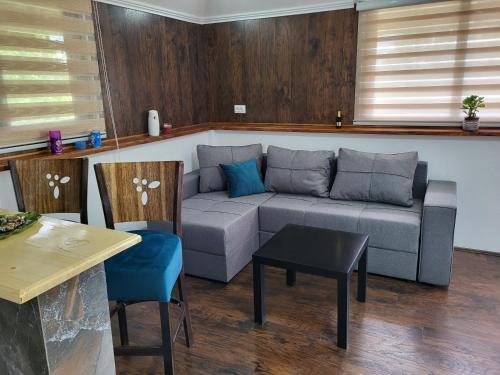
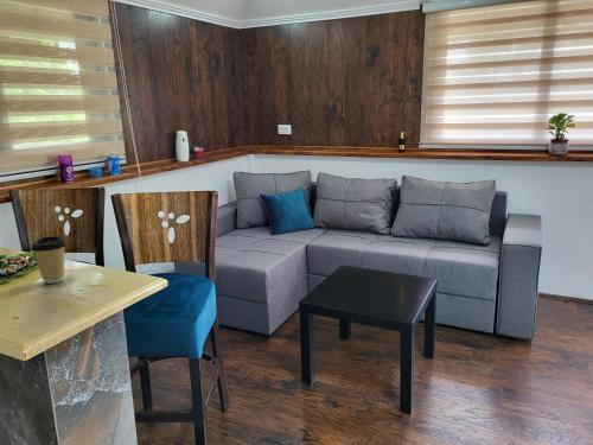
+ coffee cup (50, 260)
